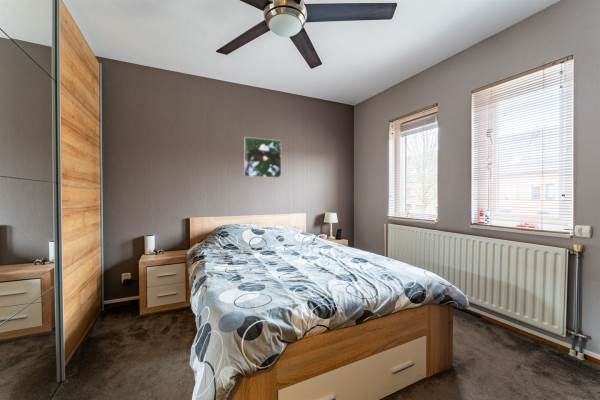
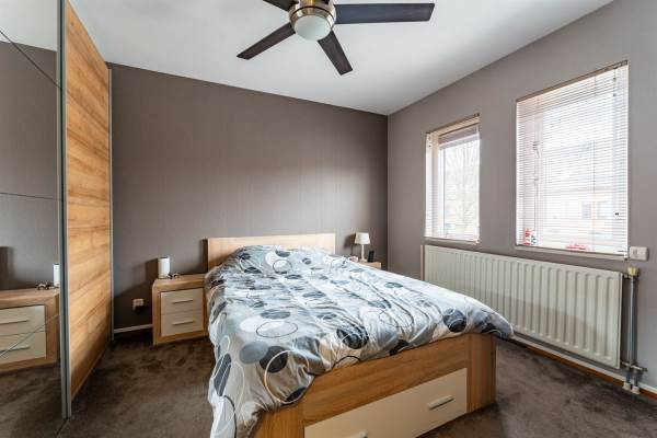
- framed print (263, 158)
